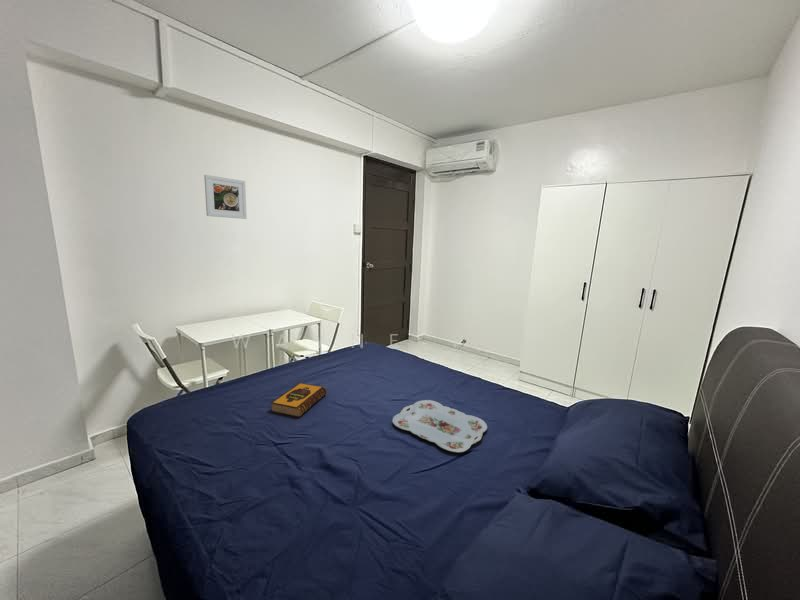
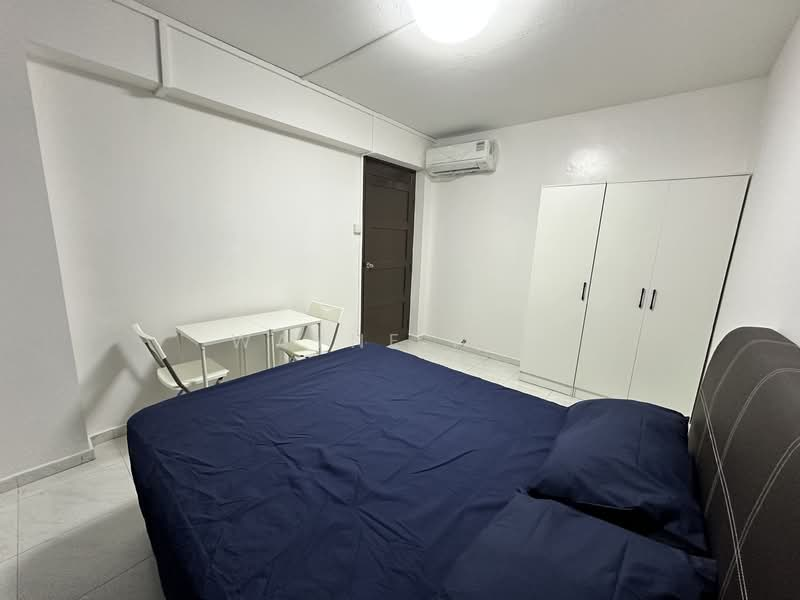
- serving tray (439, 423)
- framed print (226, 198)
- hardback book (300, 398)
